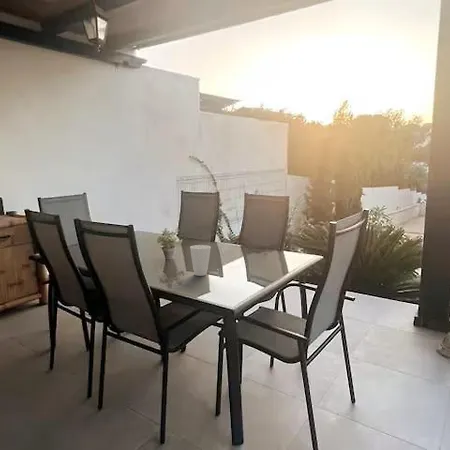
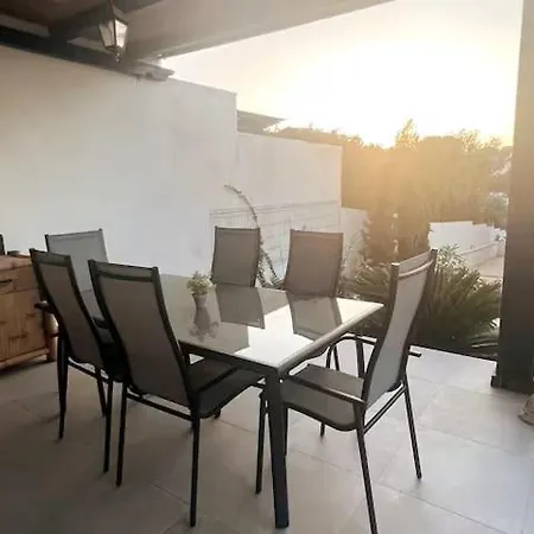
- cup (200, 260)
